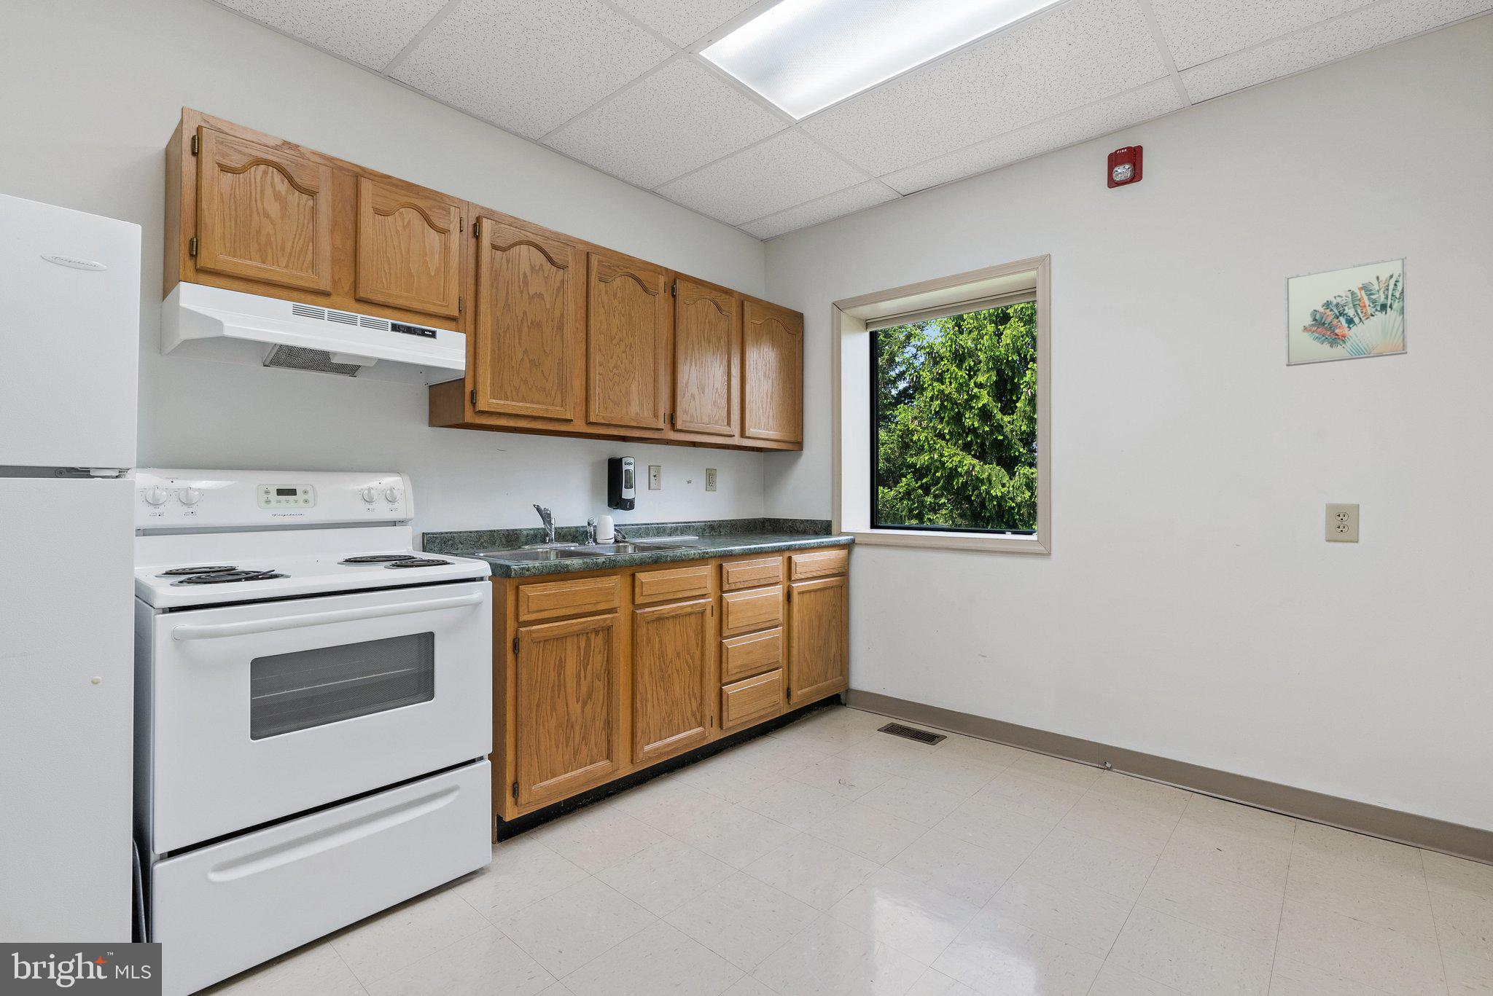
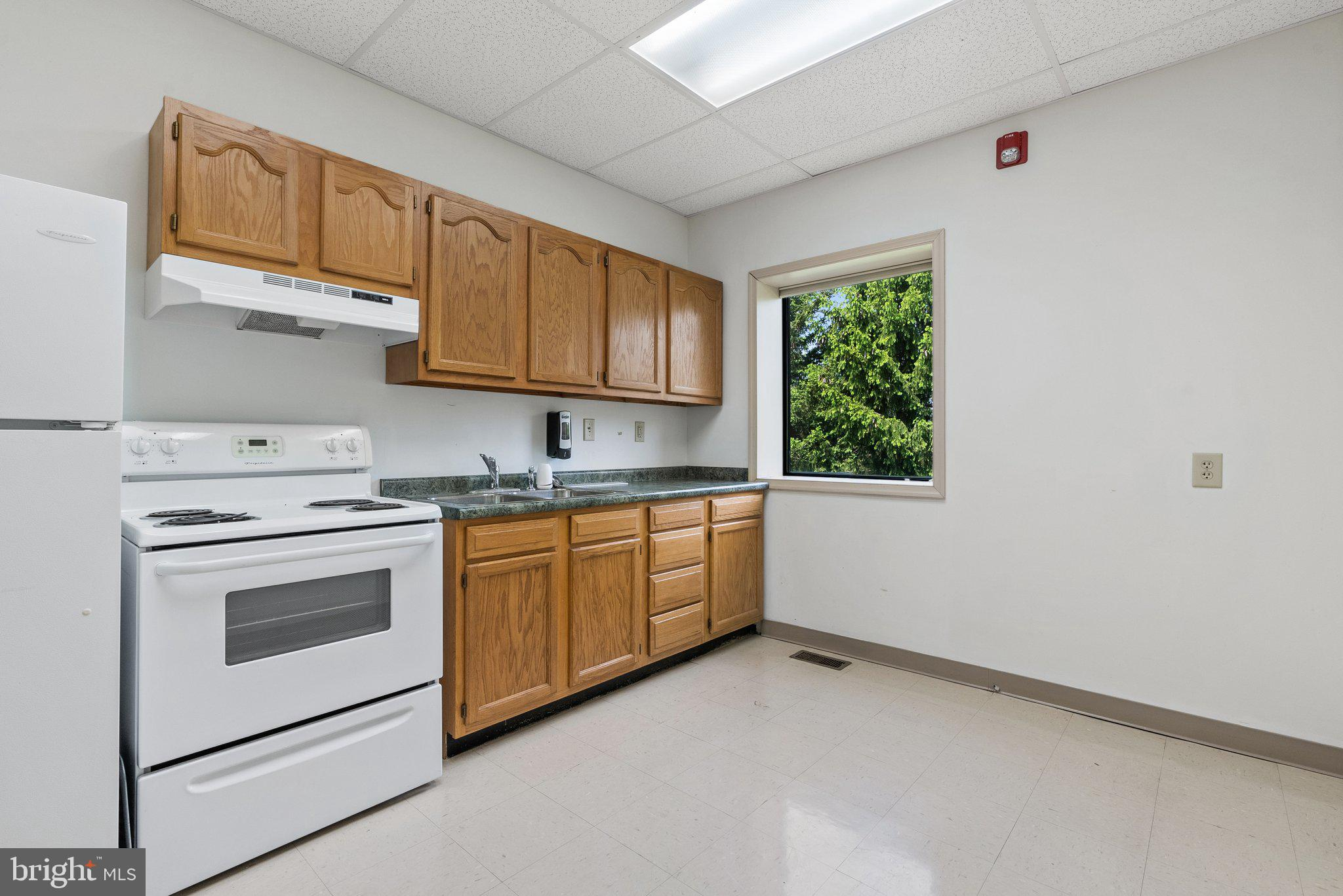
- wall art (1344, 313)
